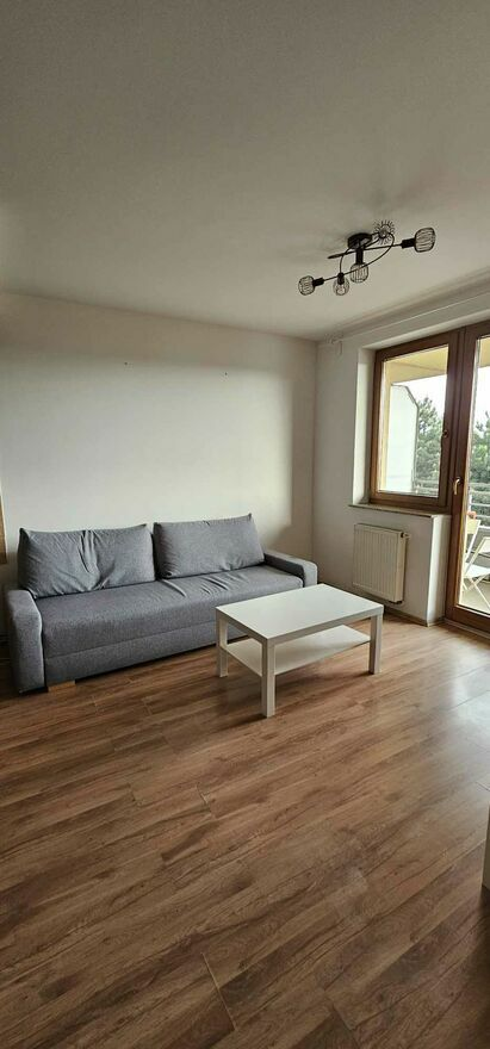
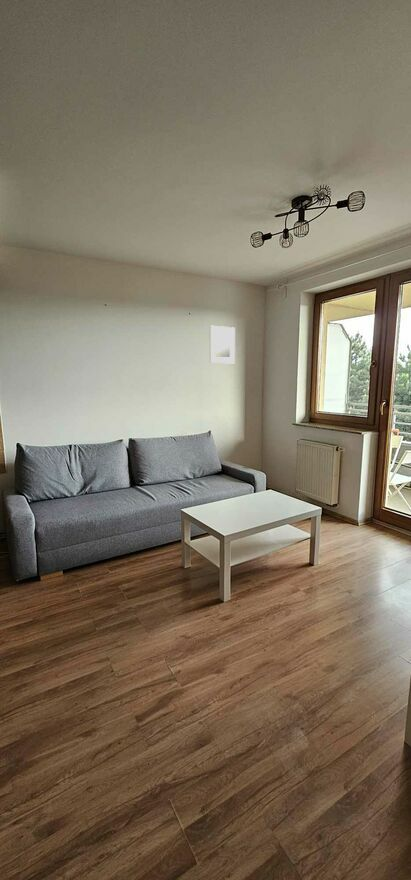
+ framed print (222, 344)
